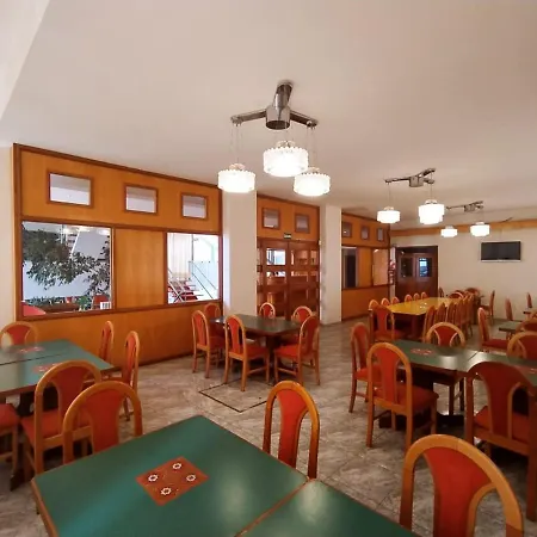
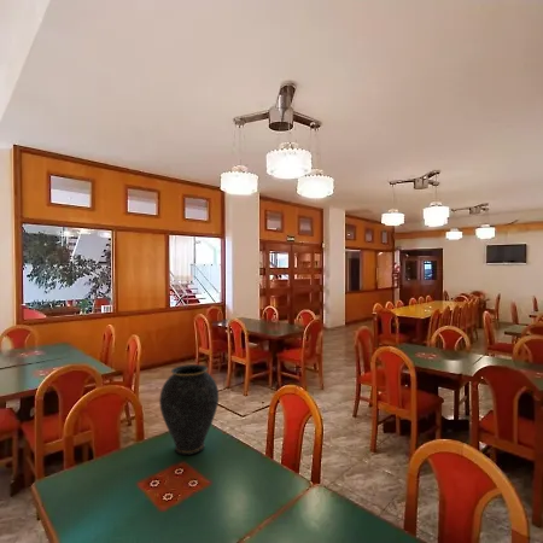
+ vase (189, 408)
